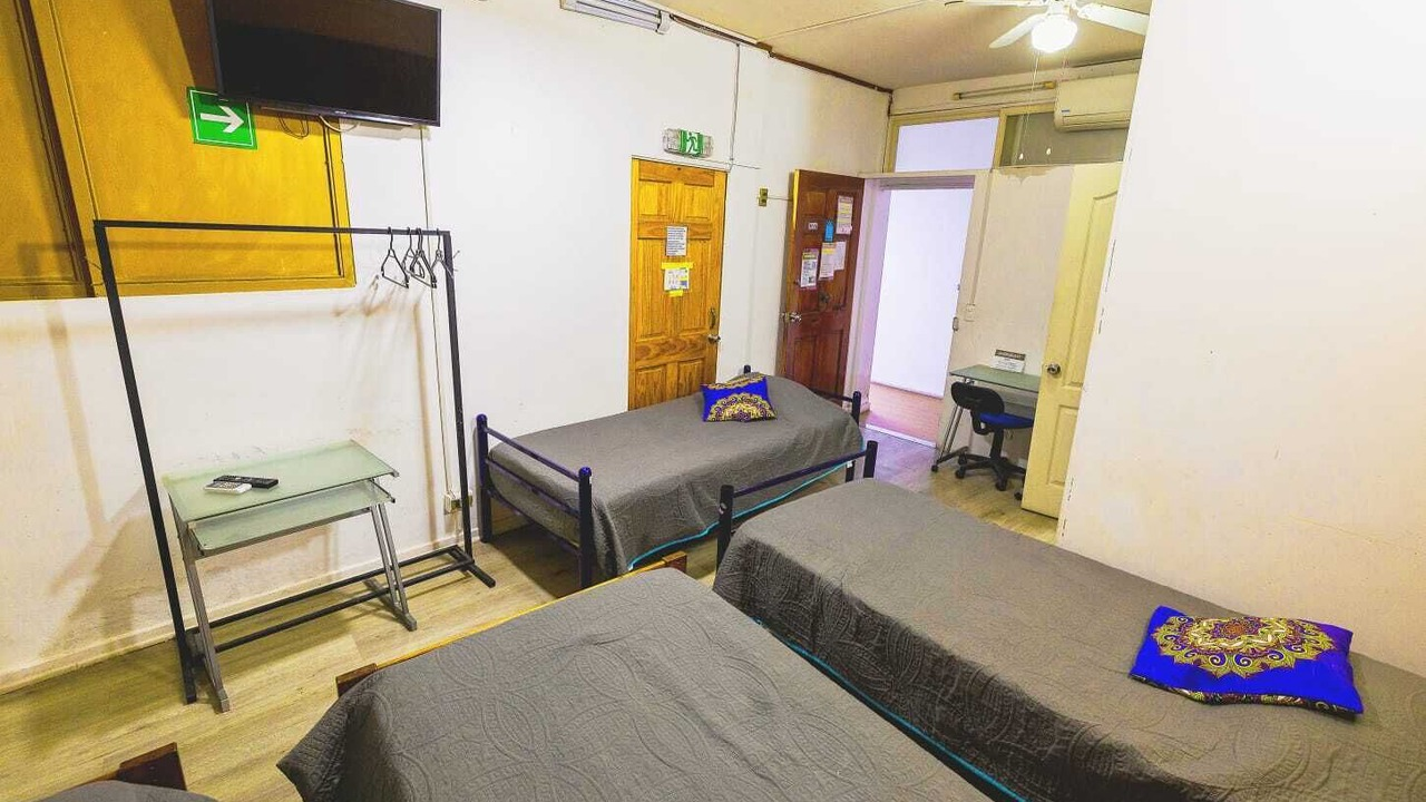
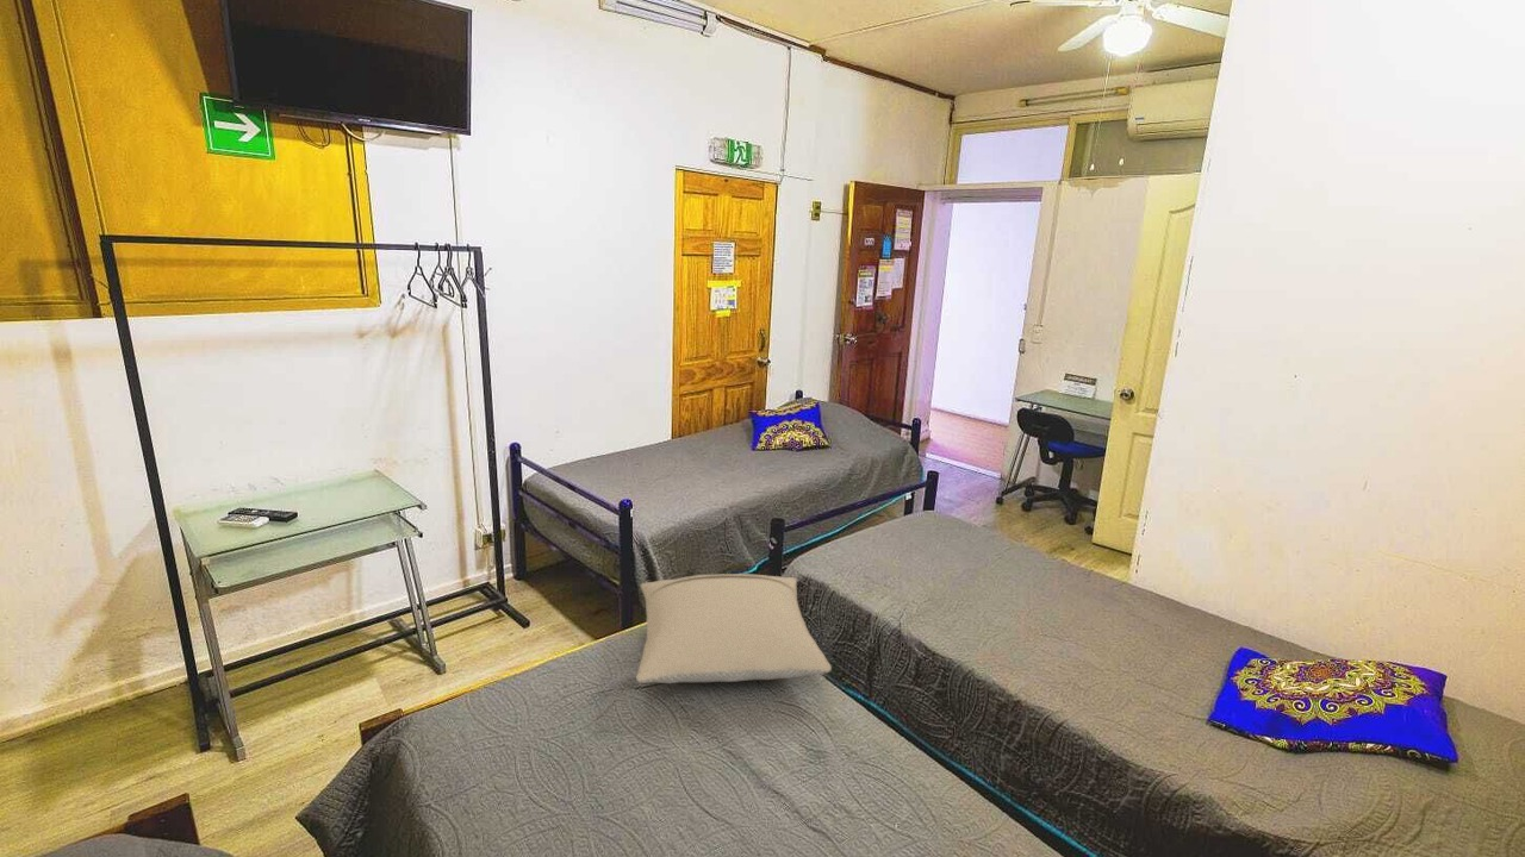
+ pillow (727, 624)
